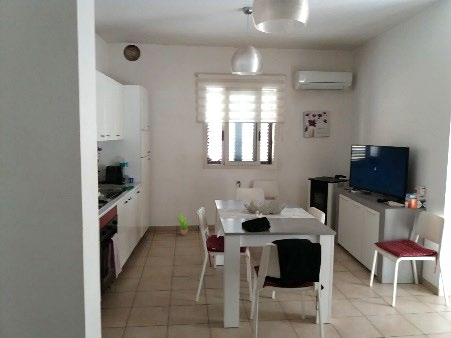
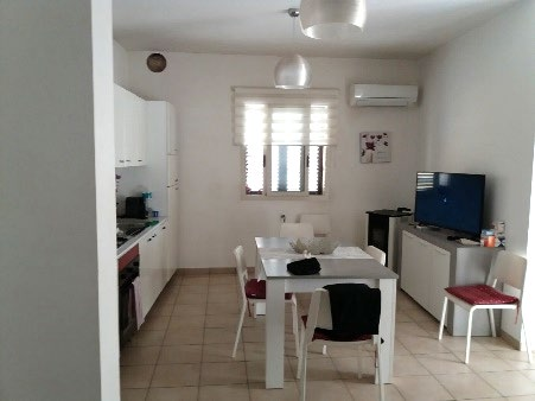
- potted plant (184, 224)
